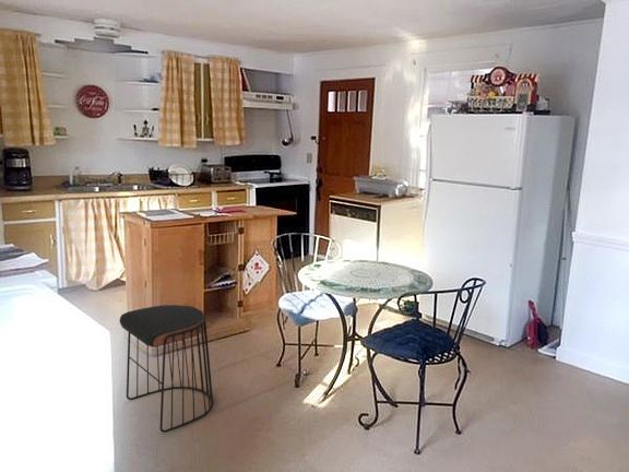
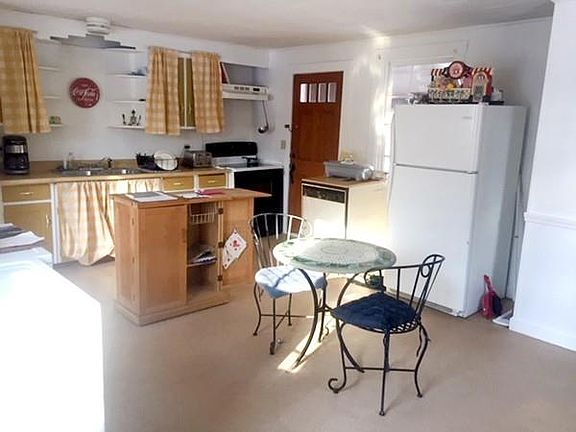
- stool (173, 361)
